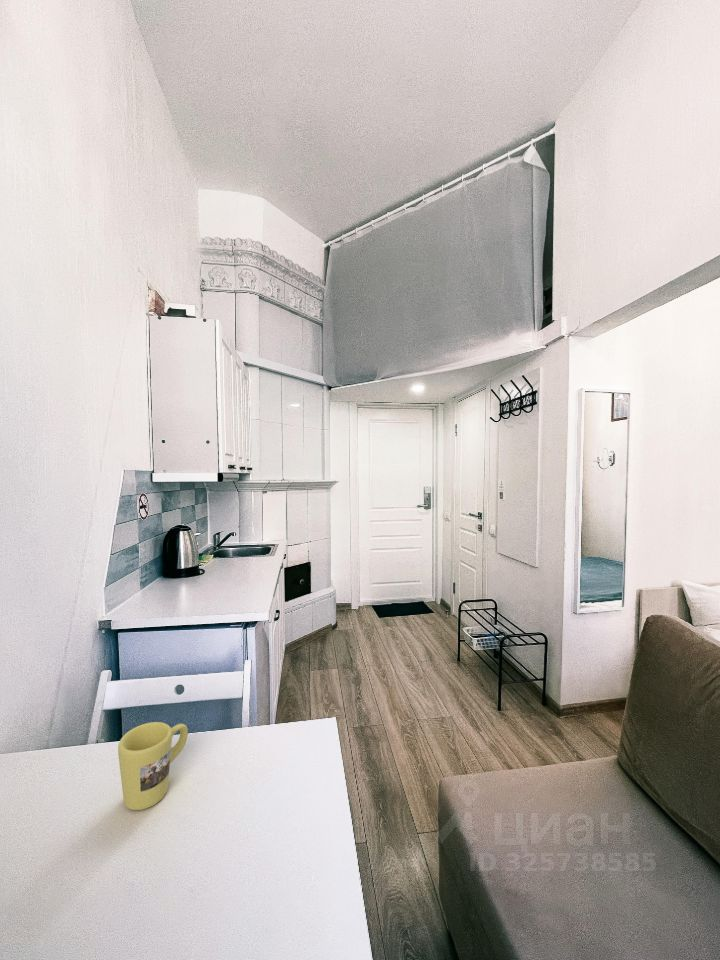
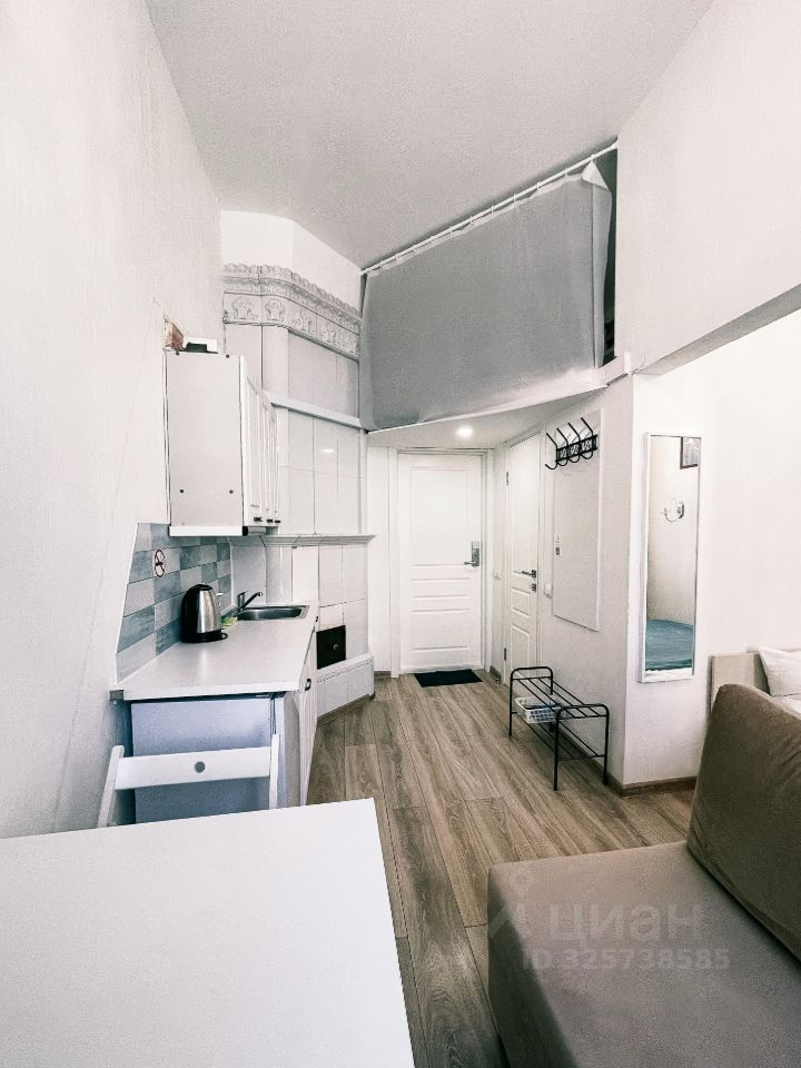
- mug (157, 757)
